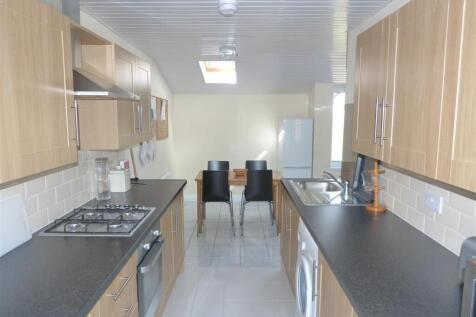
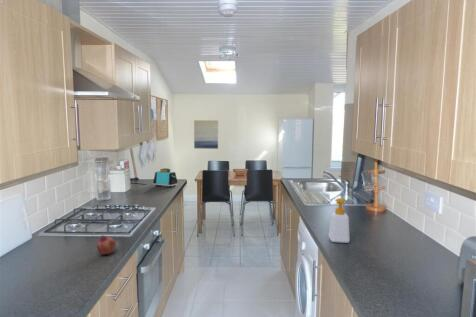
+ wall art (206, 134)
+ soap bottle (340, 220)
+ toaster (165, 177)
+ fruit (106, 244)
